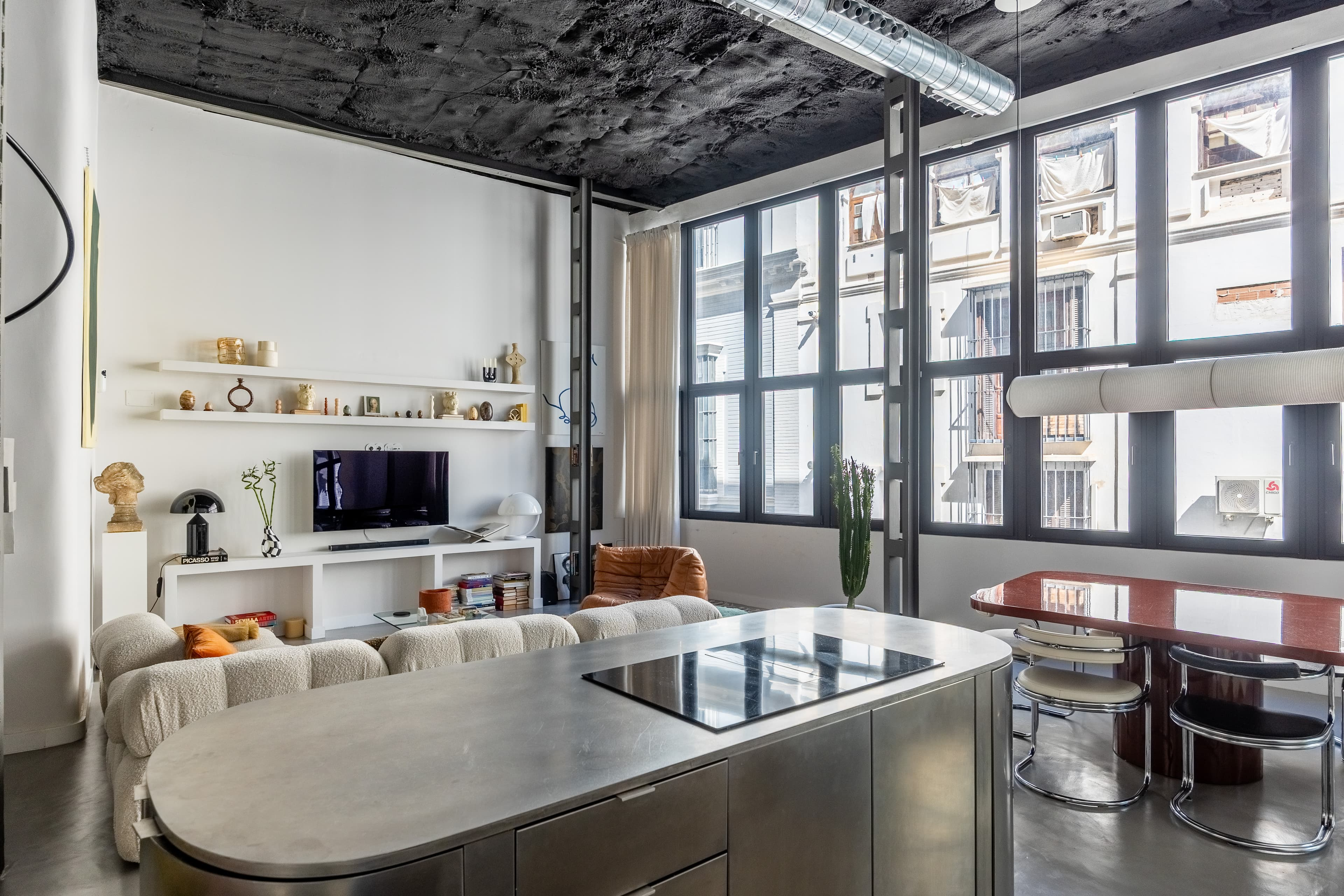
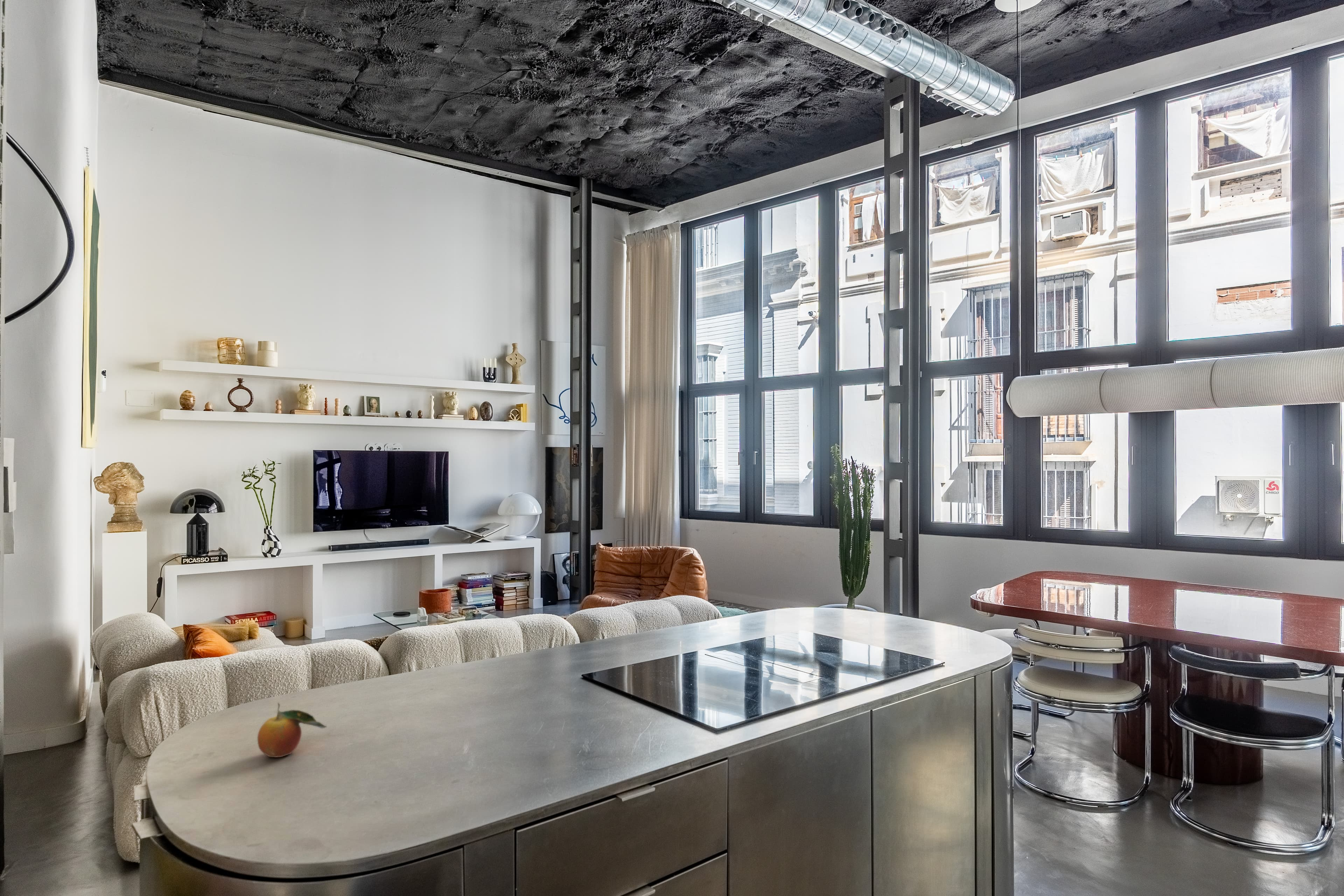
+ fruit (293, 727)
